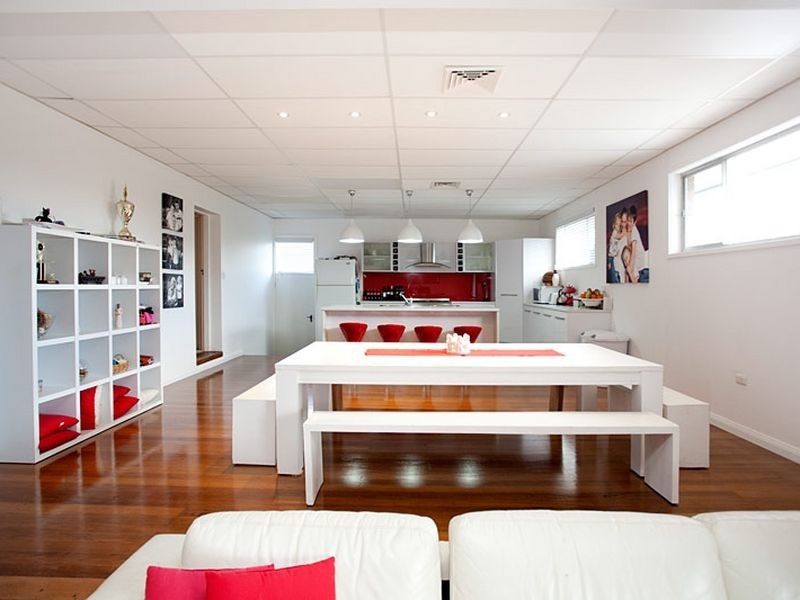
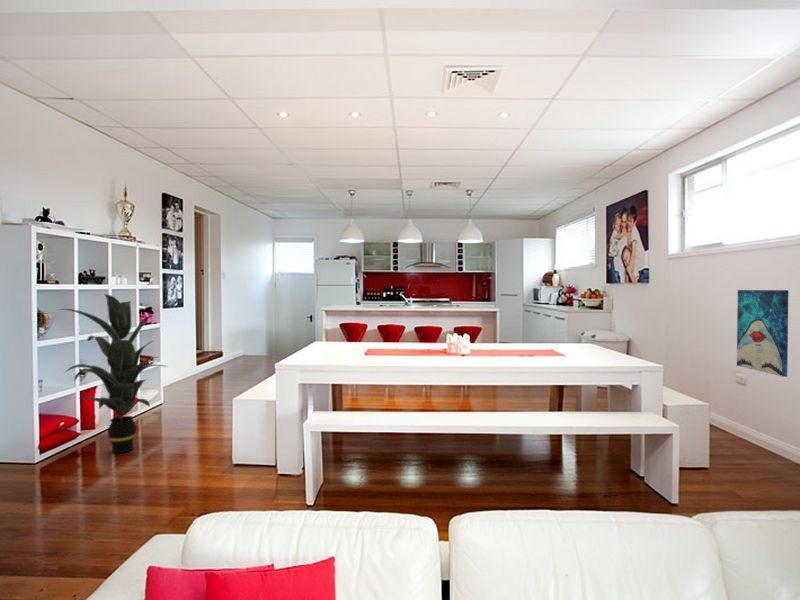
+ indoor plant (113, 373)
+ wall art (760, 330)
